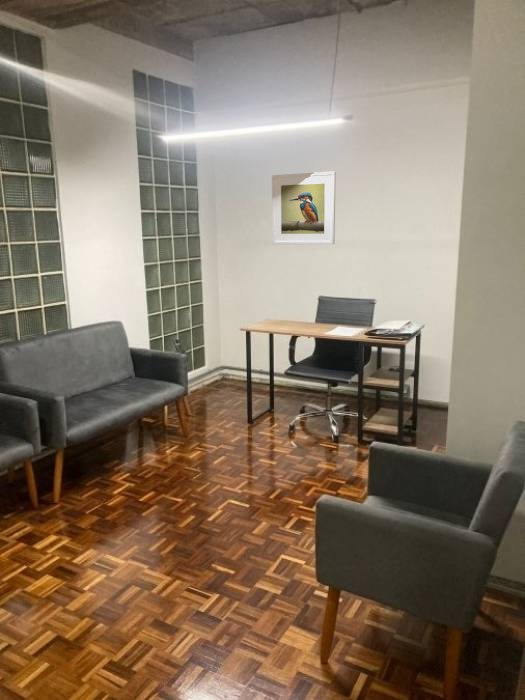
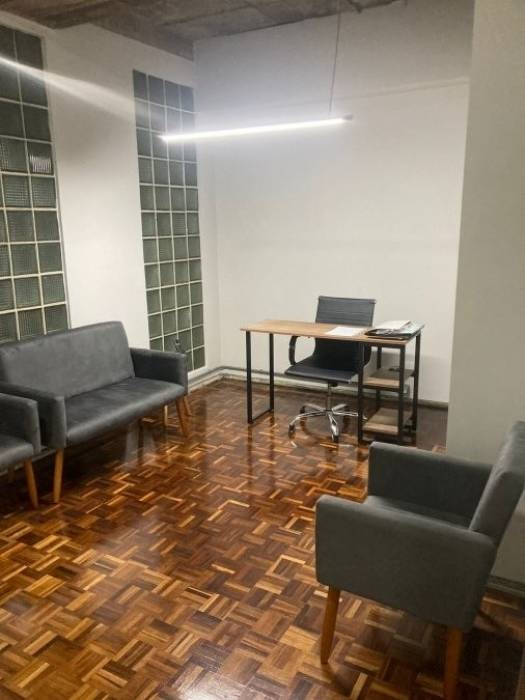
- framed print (302, 209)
